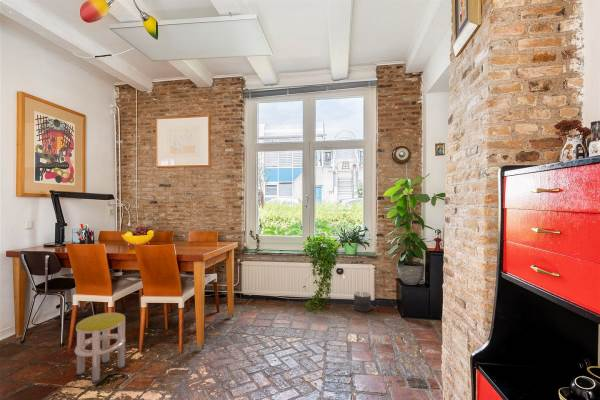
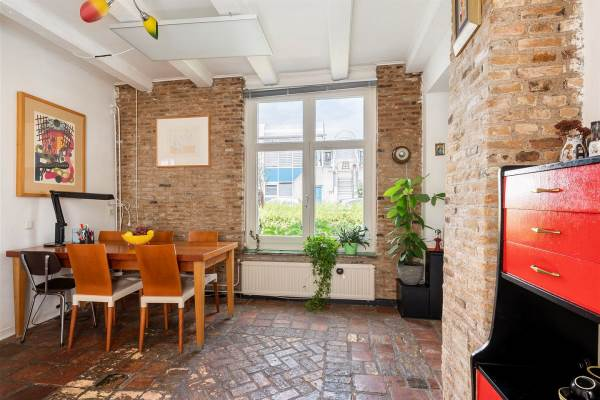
- planter (362, 301)
- stool (102, 344)
